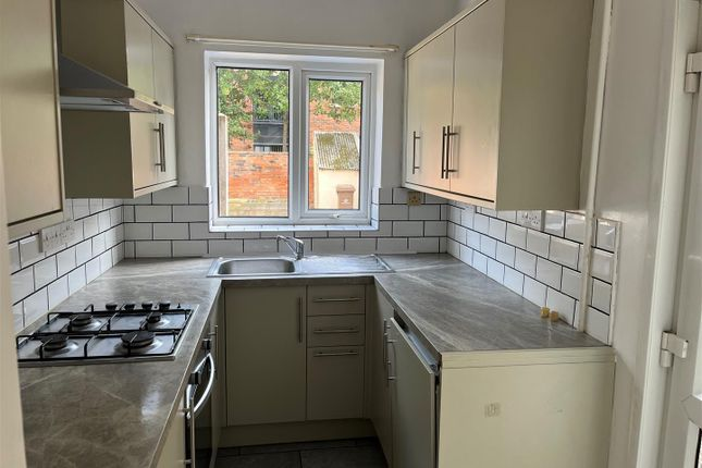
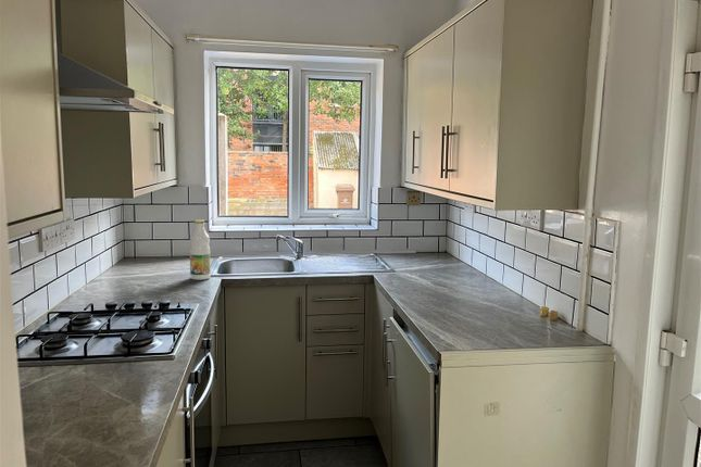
+ bottle (200, 249)
